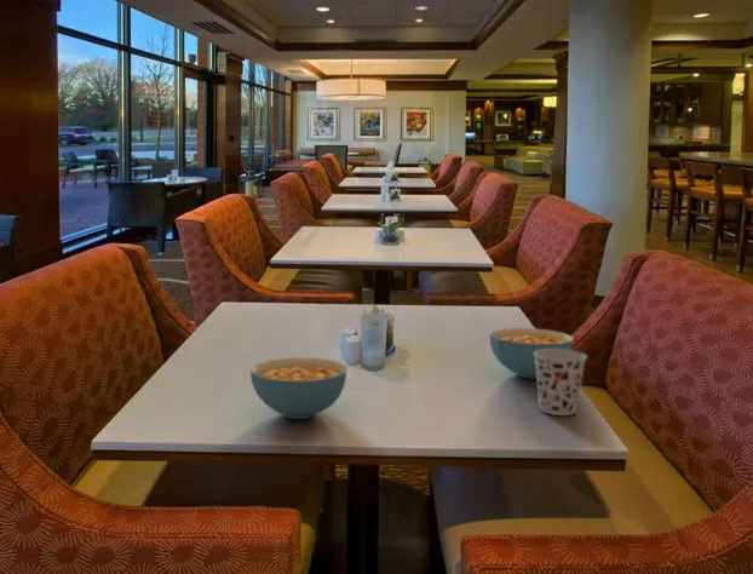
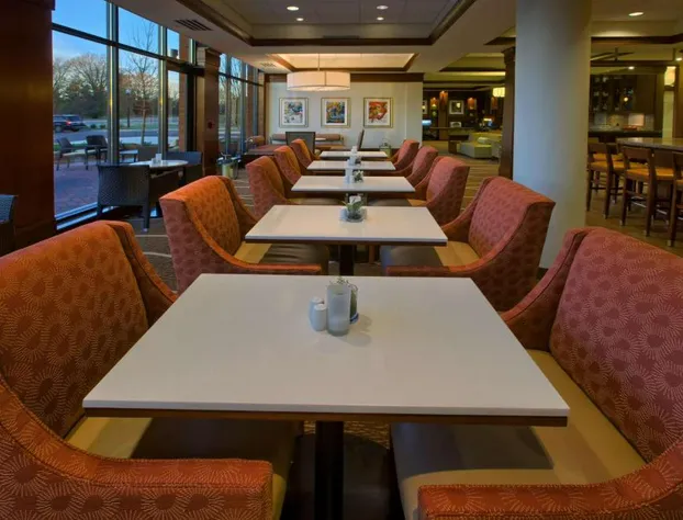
- cup (558, 381)
- cereal bowl (299, 391)
- cereal bowl (530, 355)
